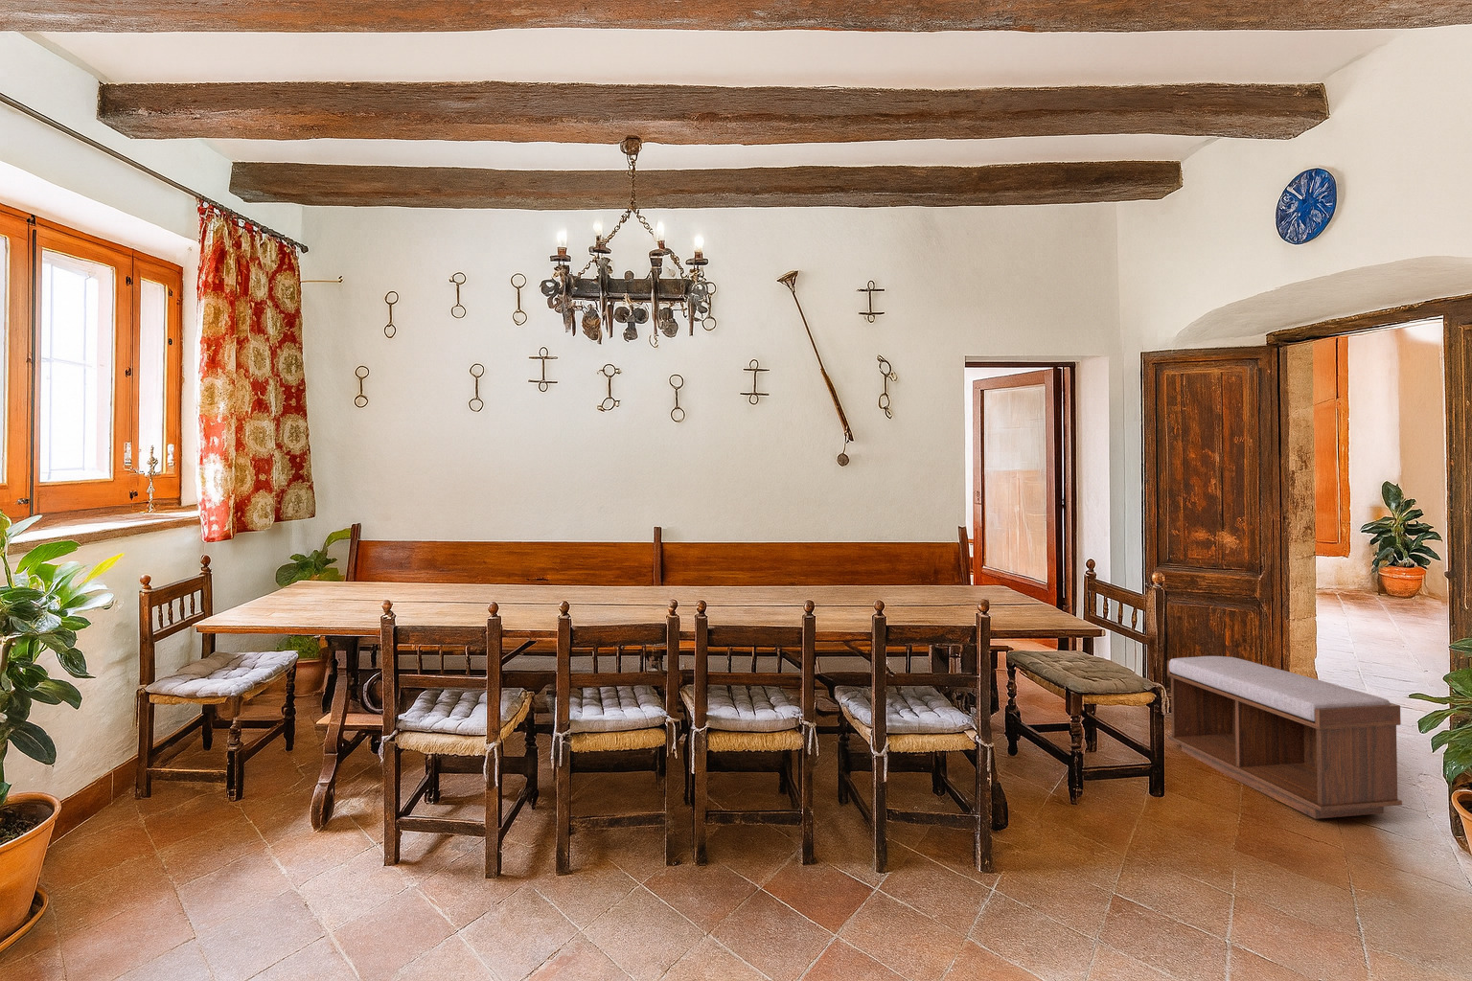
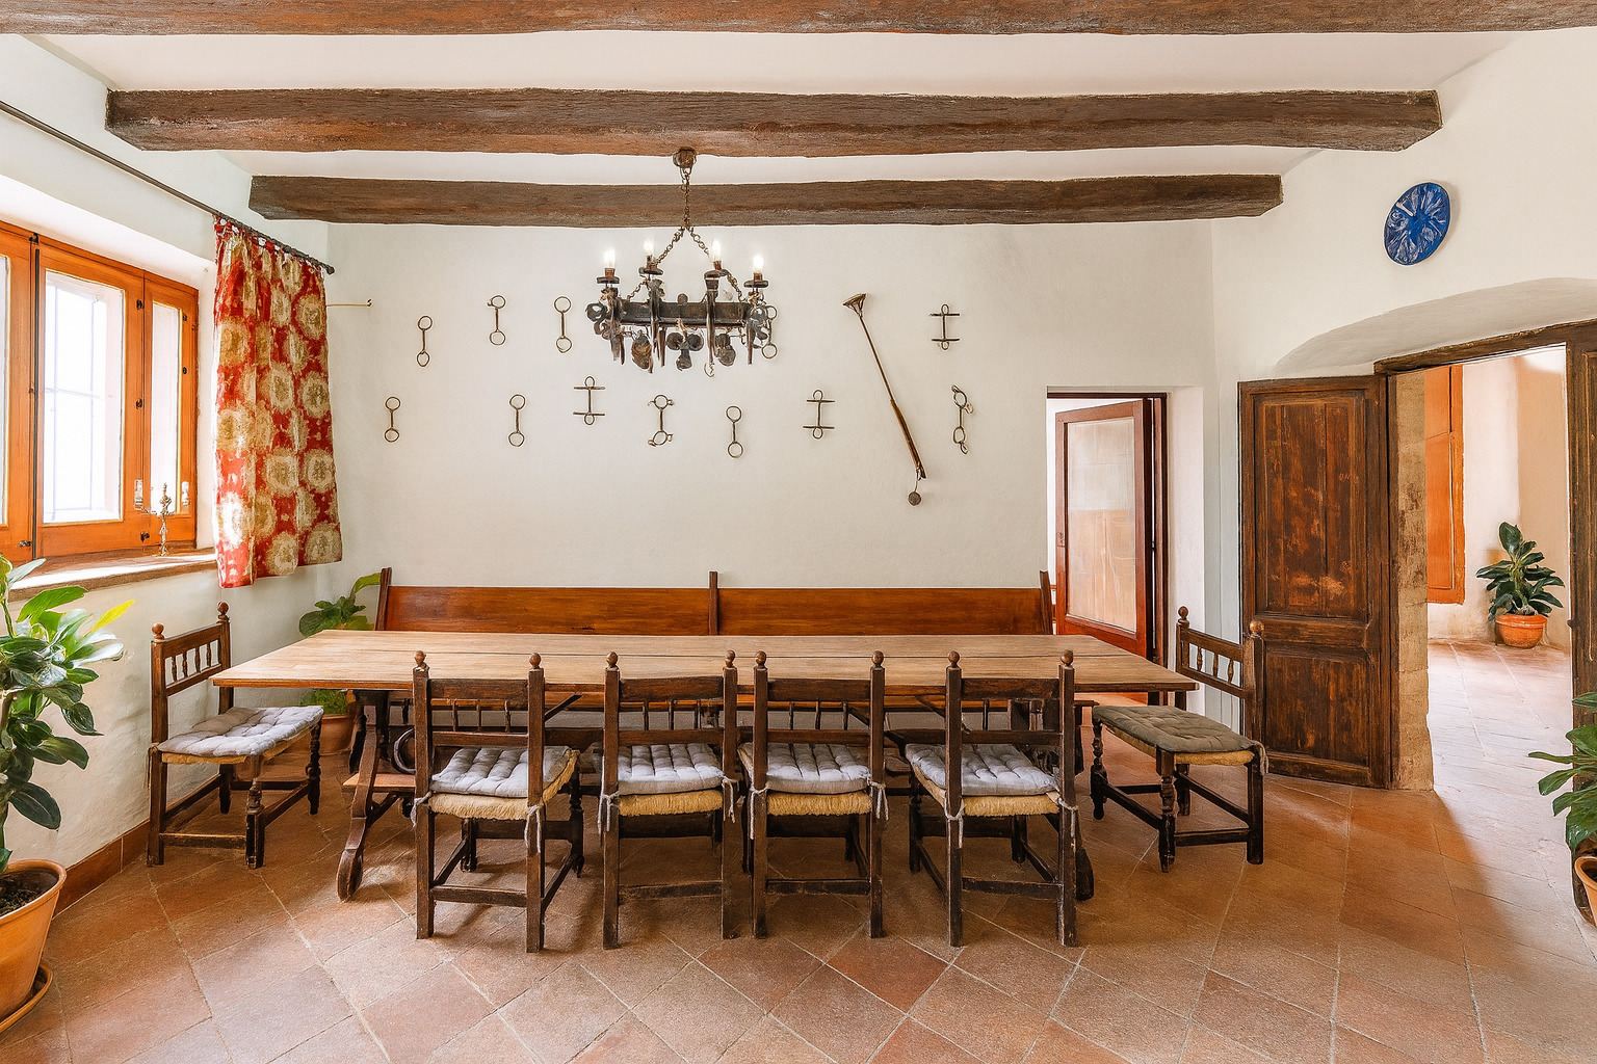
- bench (1268, 726)
